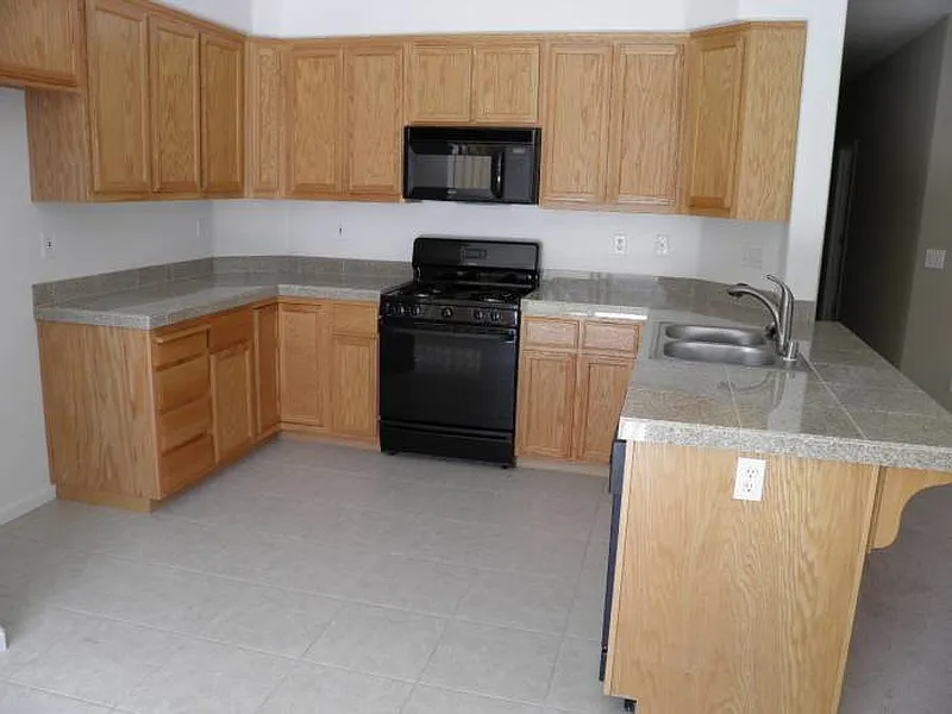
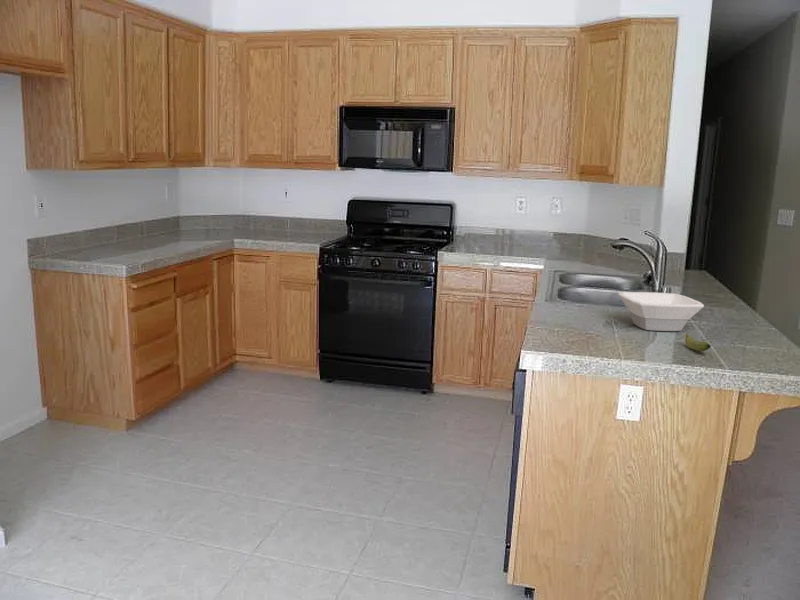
+ bowl (657, 312)
+ banana (698, 344)
